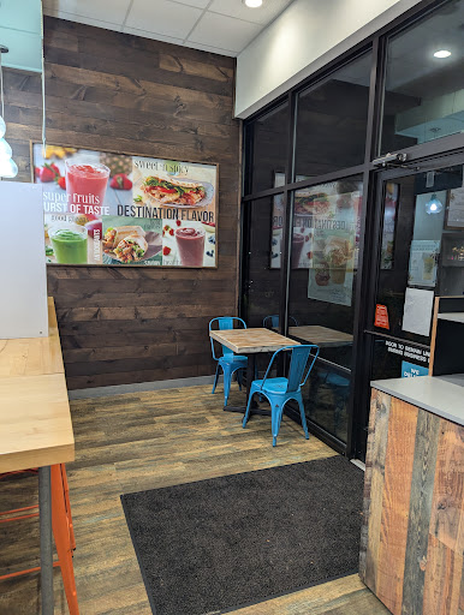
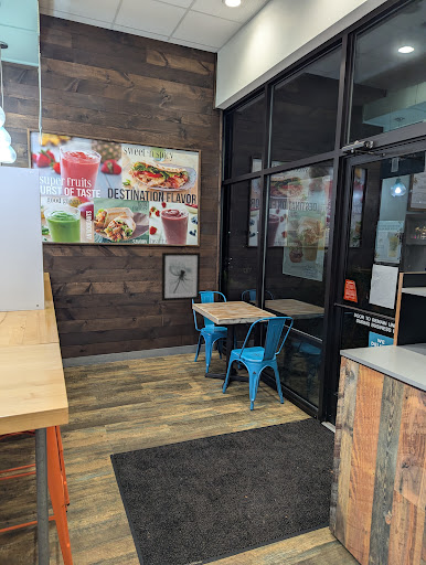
+ wall art (181, 276)
